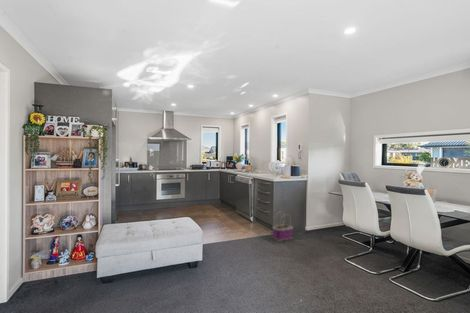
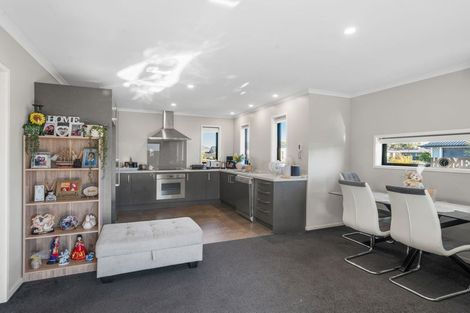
- basket (282, 225)
